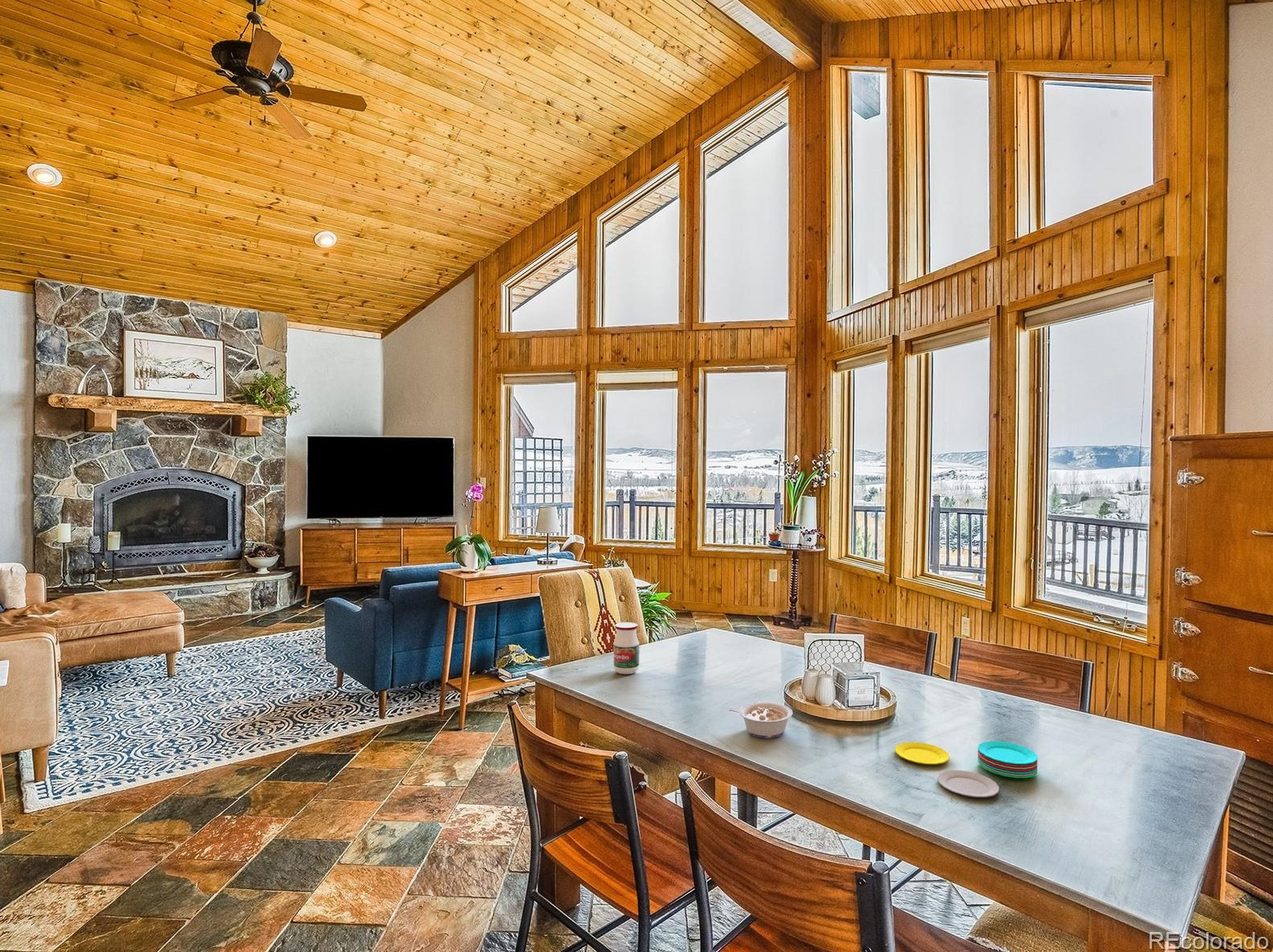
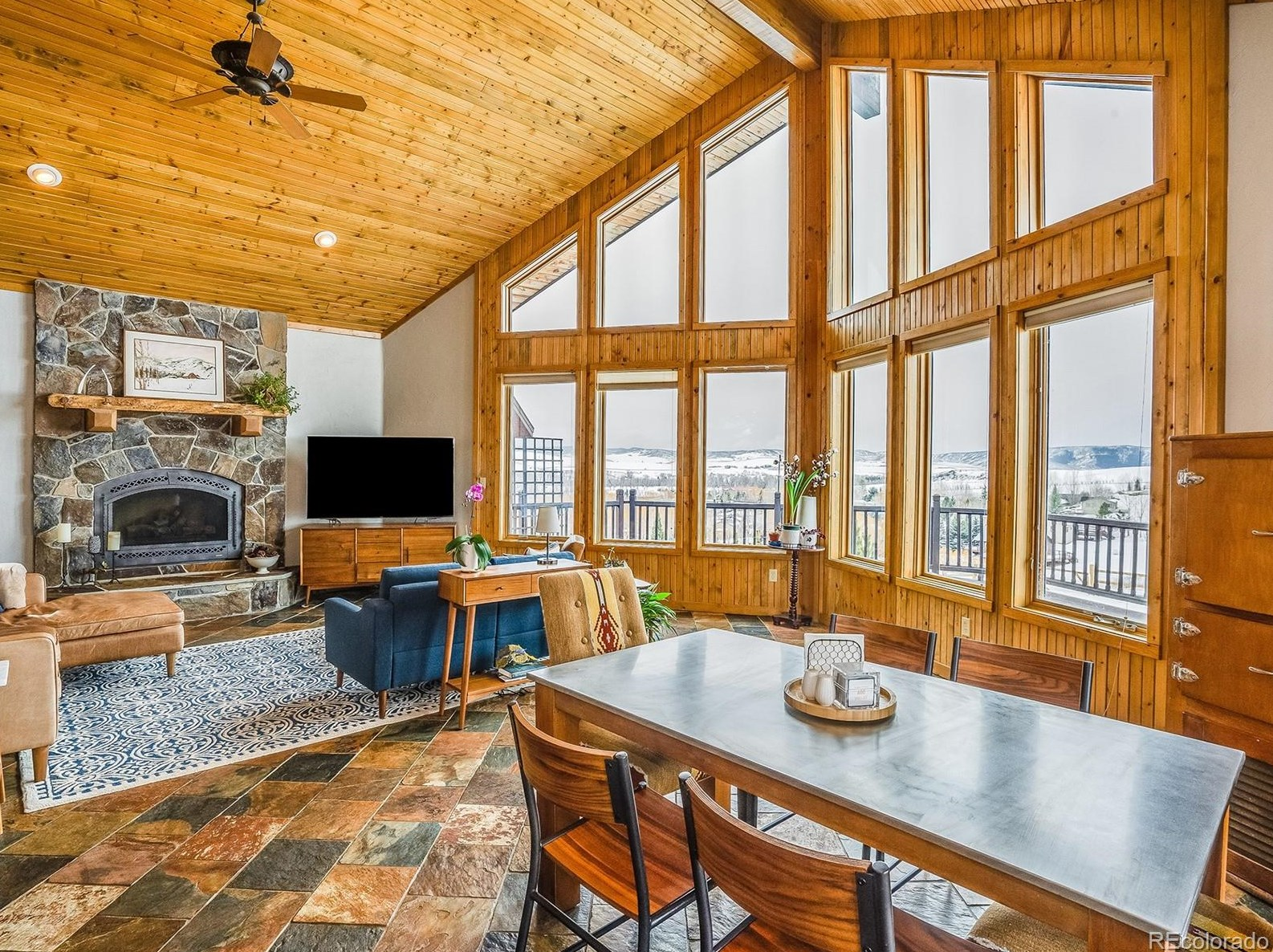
- legume (764, 719)
- plate (967, 771)
- jar (626, 648)
